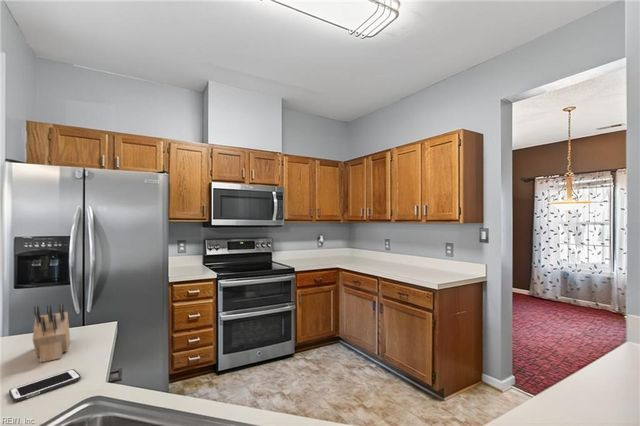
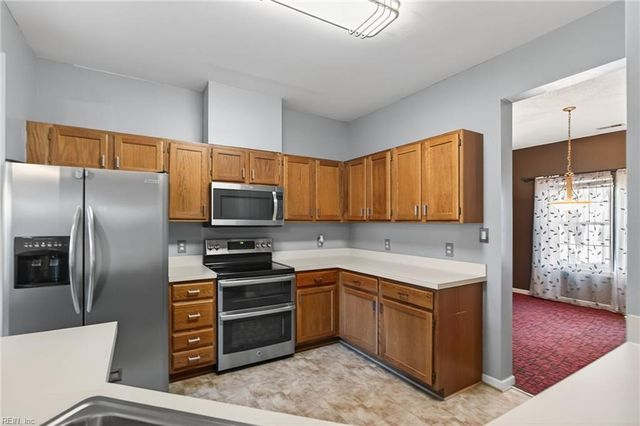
- knife block (52, 326)
- cell phone (46, 384)
